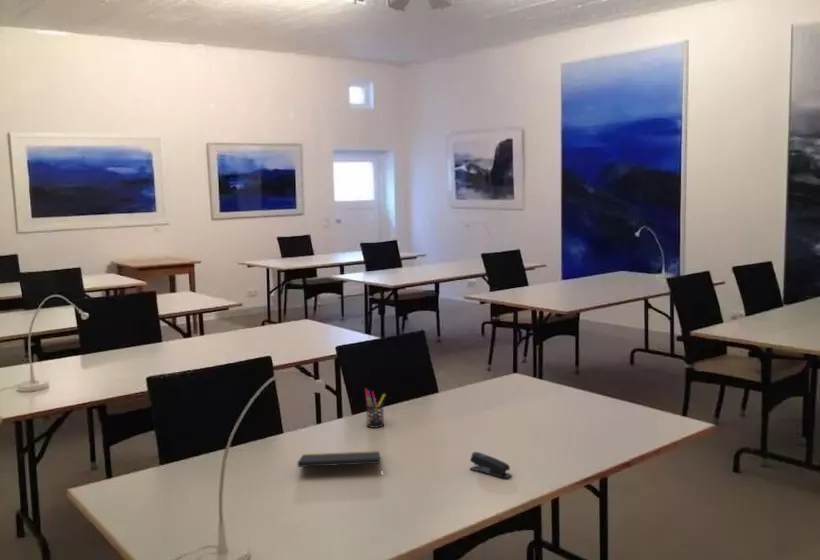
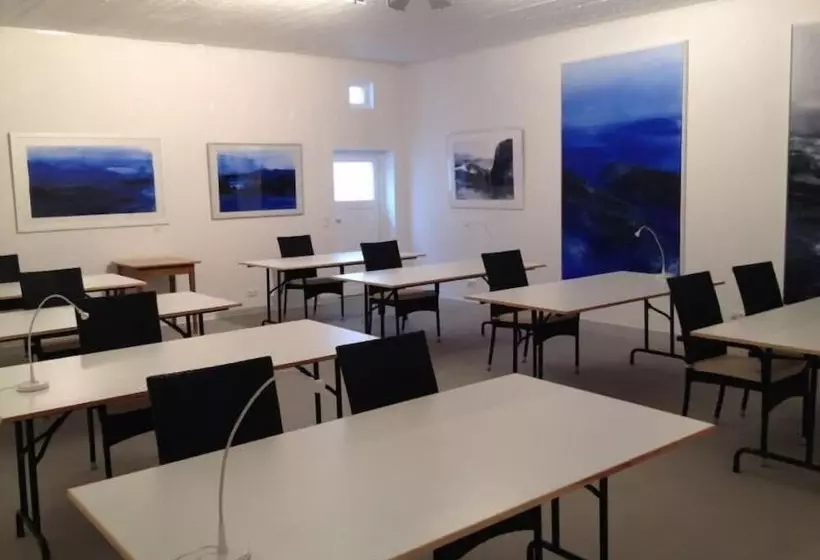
- notepad (340, 458)
- pen holder (372, 407)
- stapler (490, 464)
